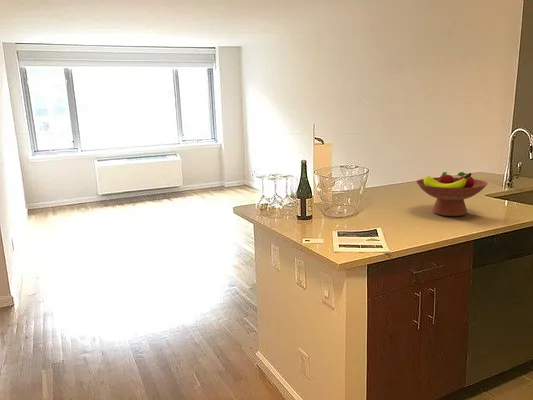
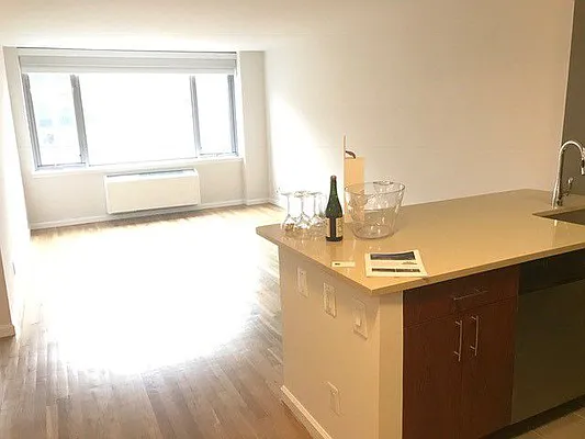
- fruit bowl (450, 191)
